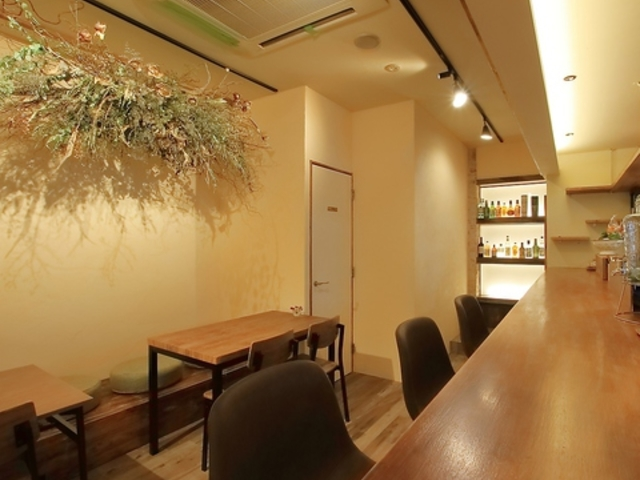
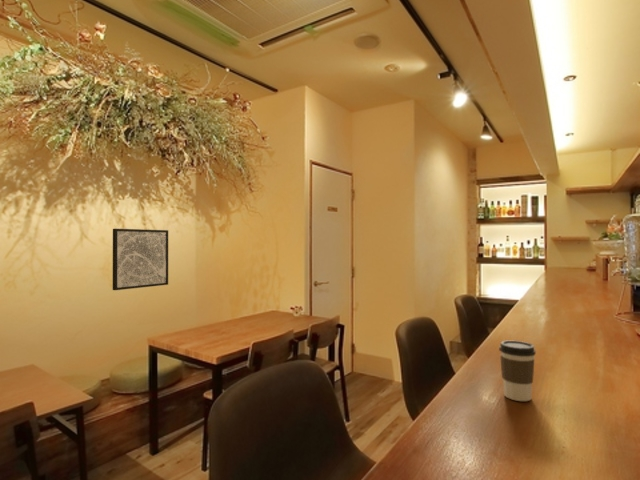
+ wall art (142, 258)
+ coffee cup (517, 370)
